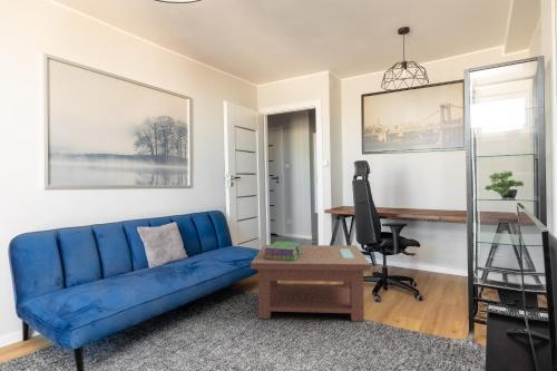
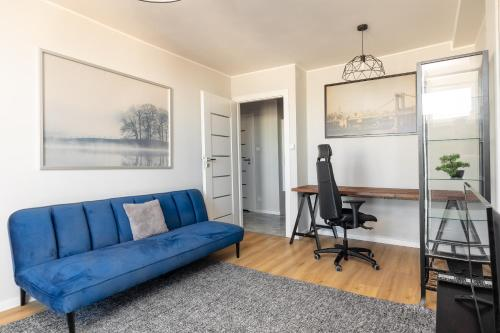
- stack of books (284, 250)
- coffee table (310, 279)
